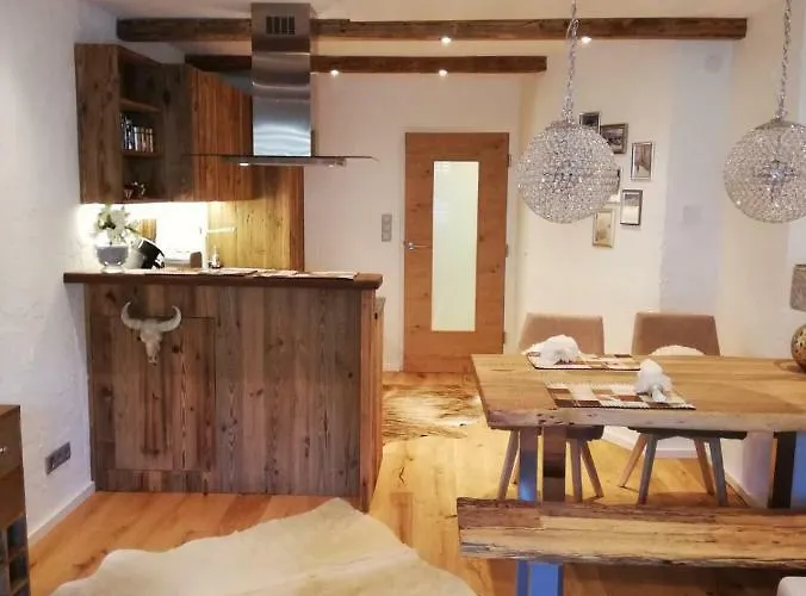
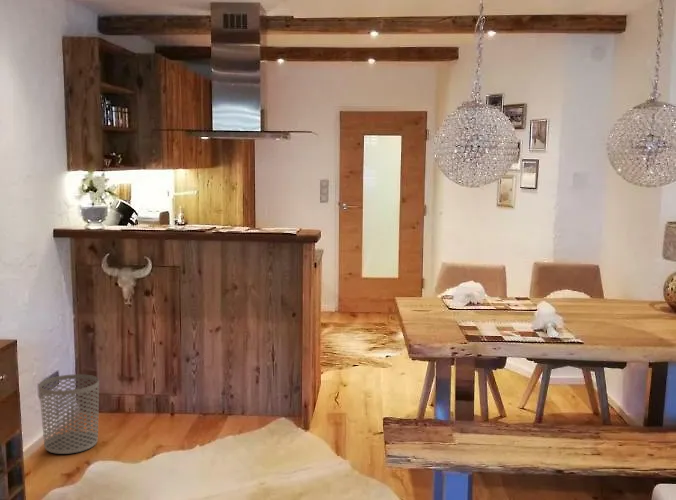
+ waste bin (70, 413)
